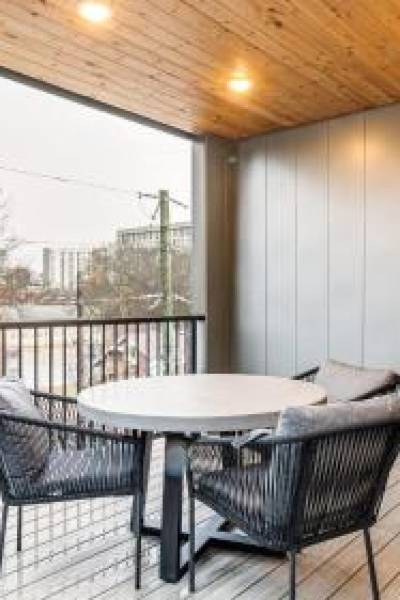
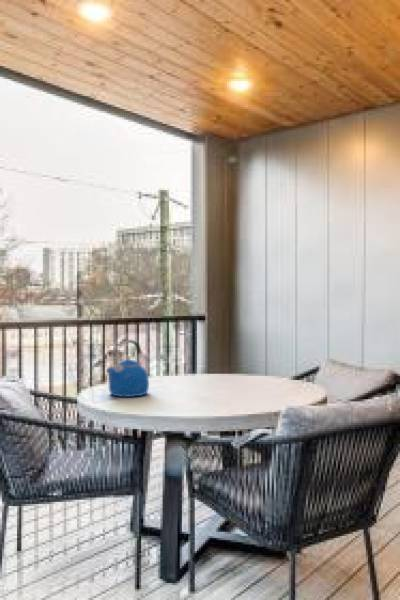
+ kettle (125, 367)
